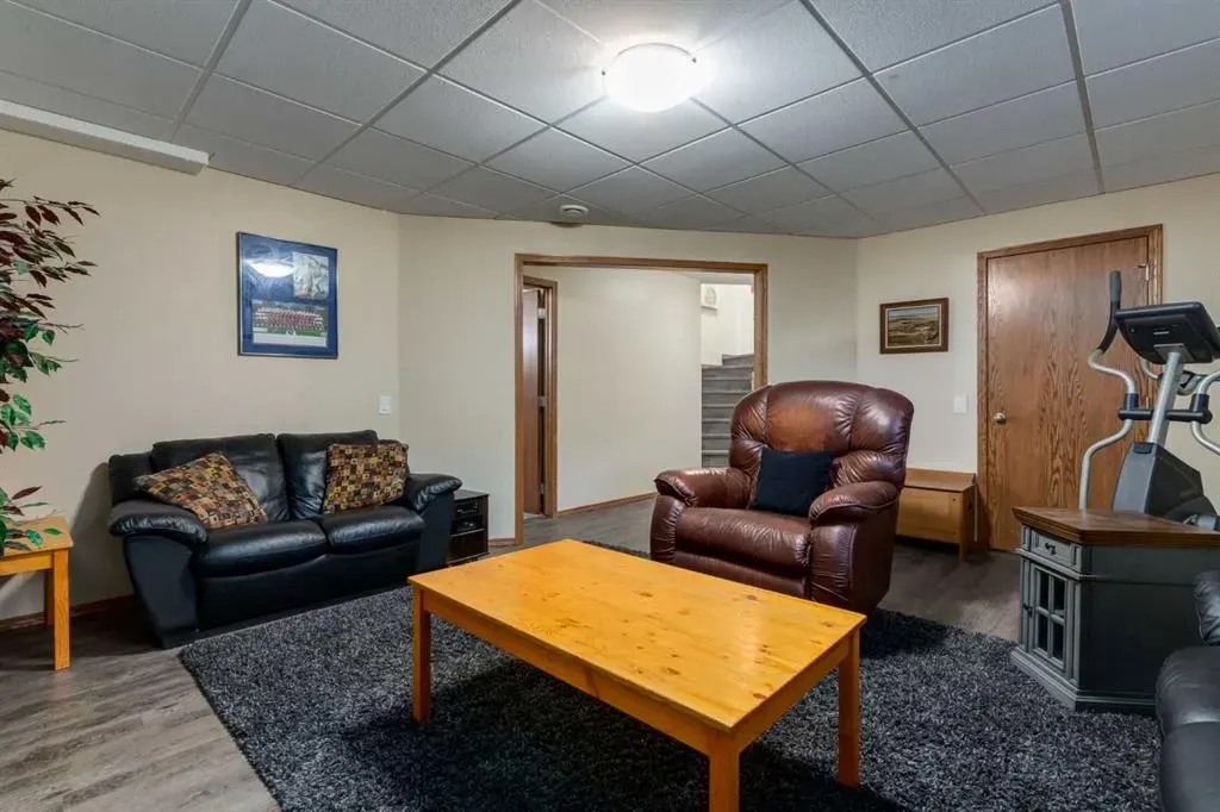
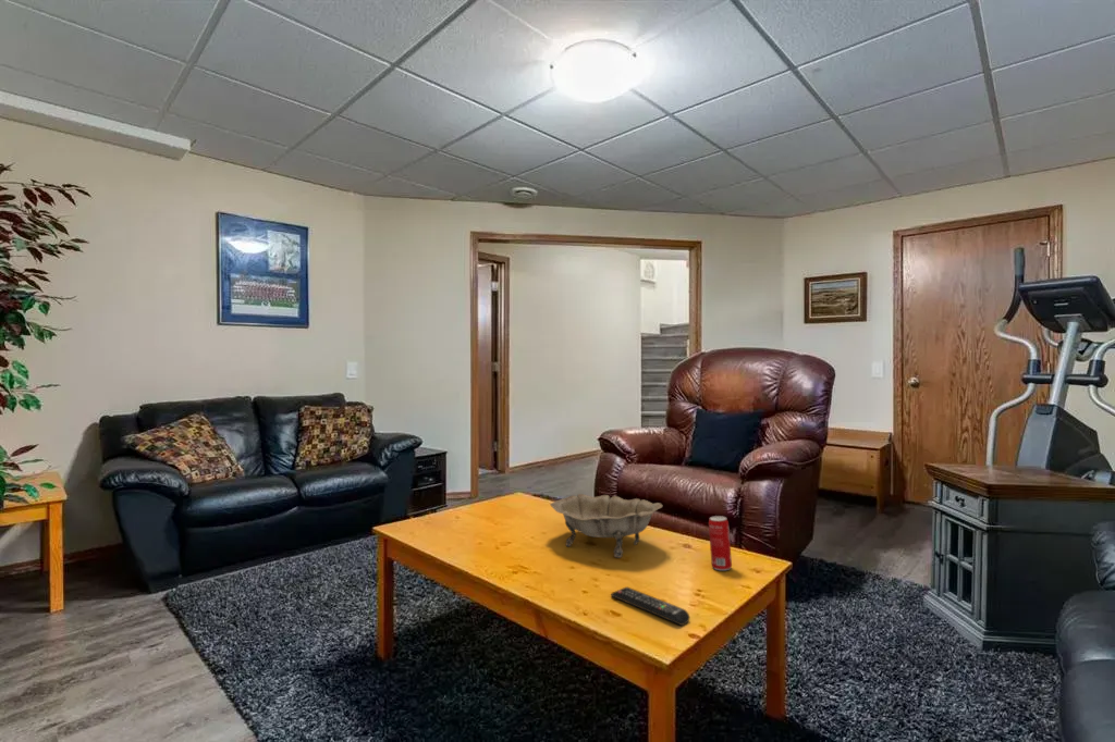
+ decorative bowl (604, 522)
+ beverage can (720, 542)
+ remote control (648, 604)
